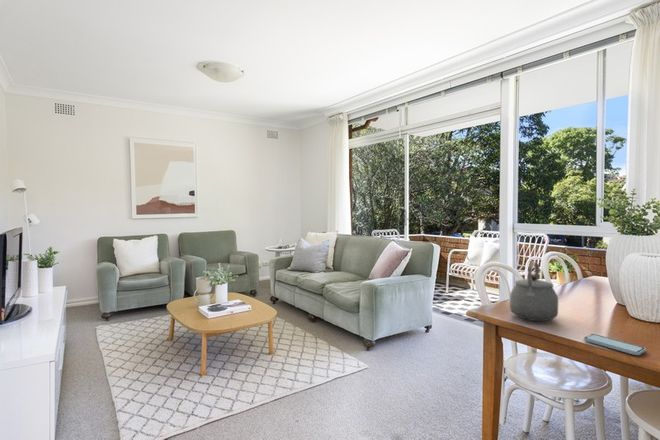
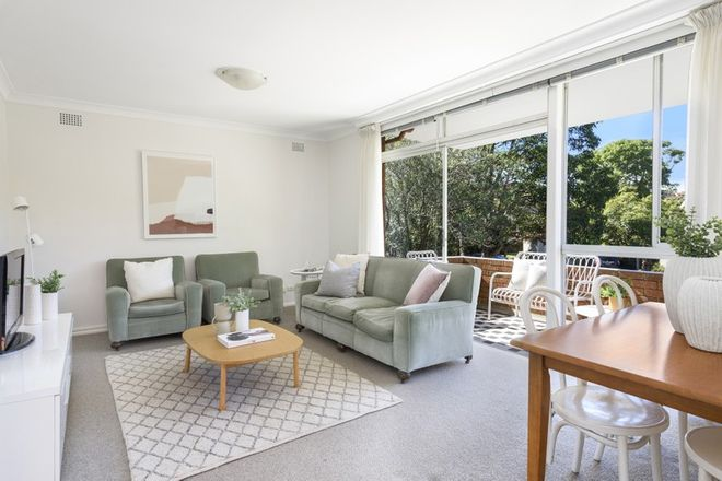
- smartphone (613, 343)
- tea kettle (534, 289)
